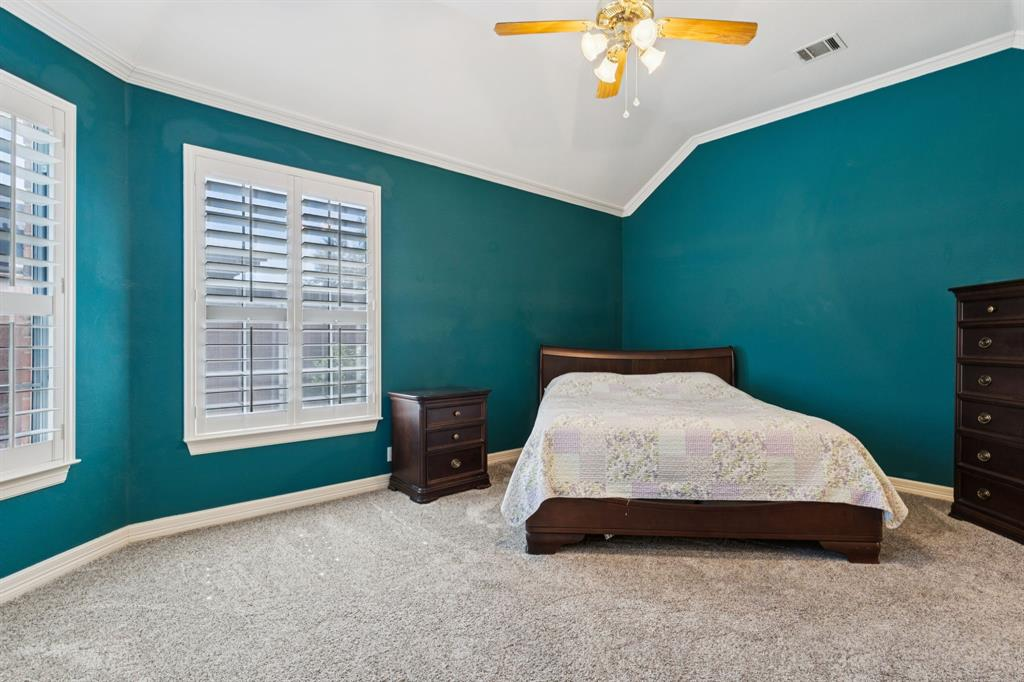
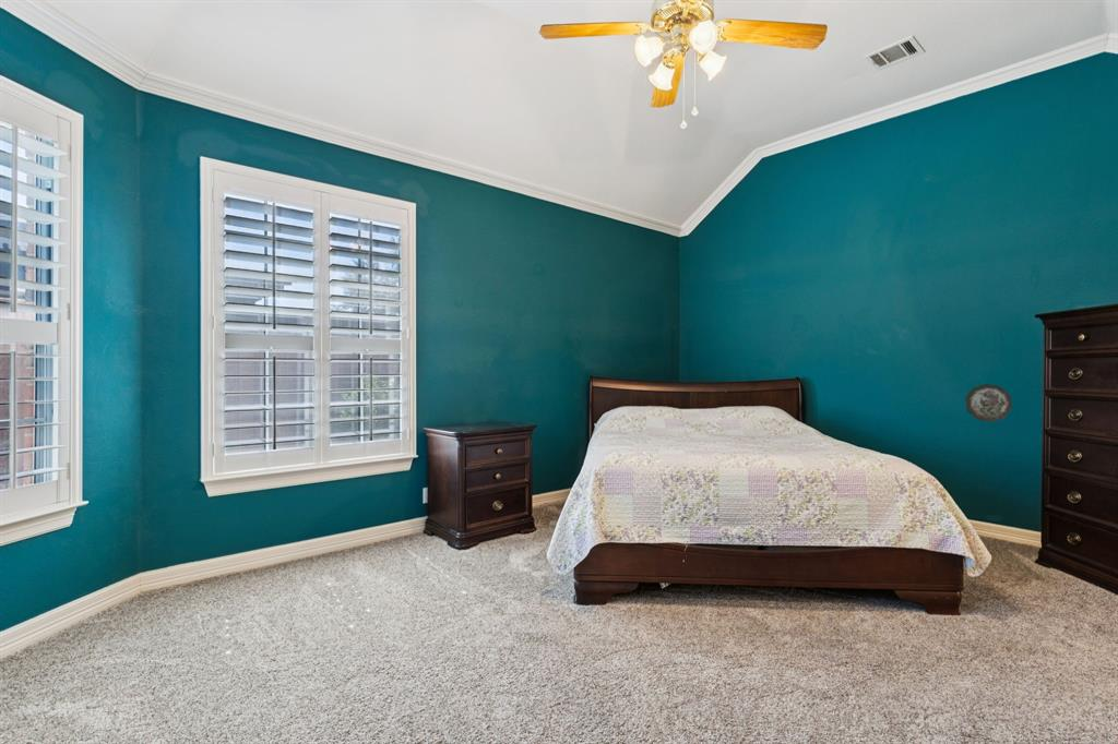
+ decorative plate (988, 403)
